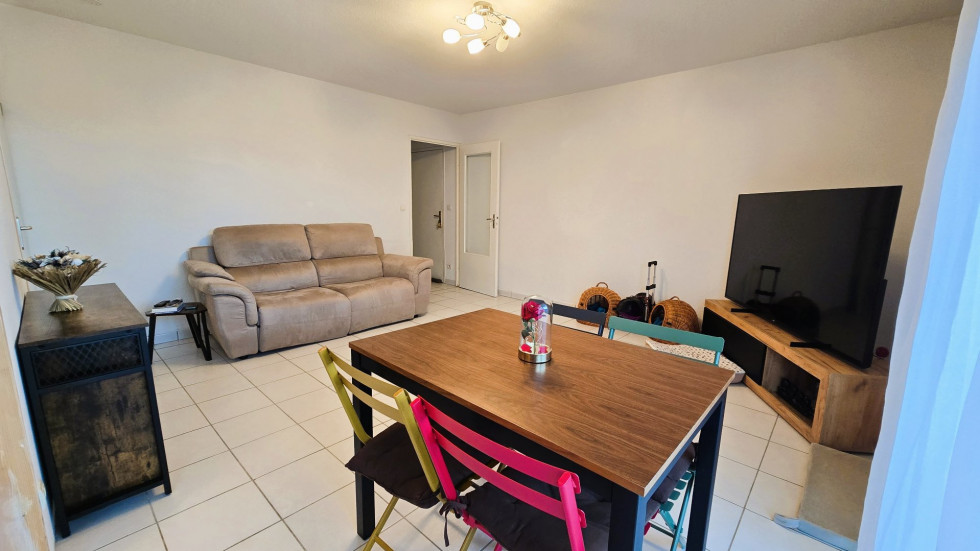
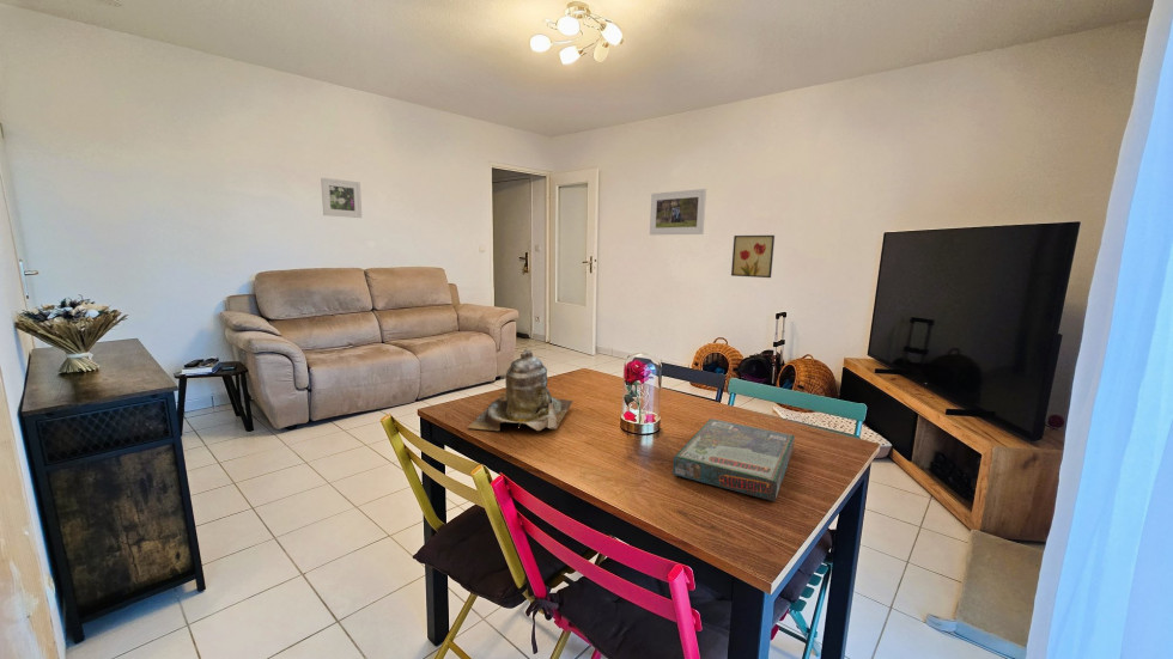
+ wall art (752, 256)
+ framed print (341, 199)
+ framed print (676, 213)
+ teapot (523, 383)
+ board game (737, 453)
